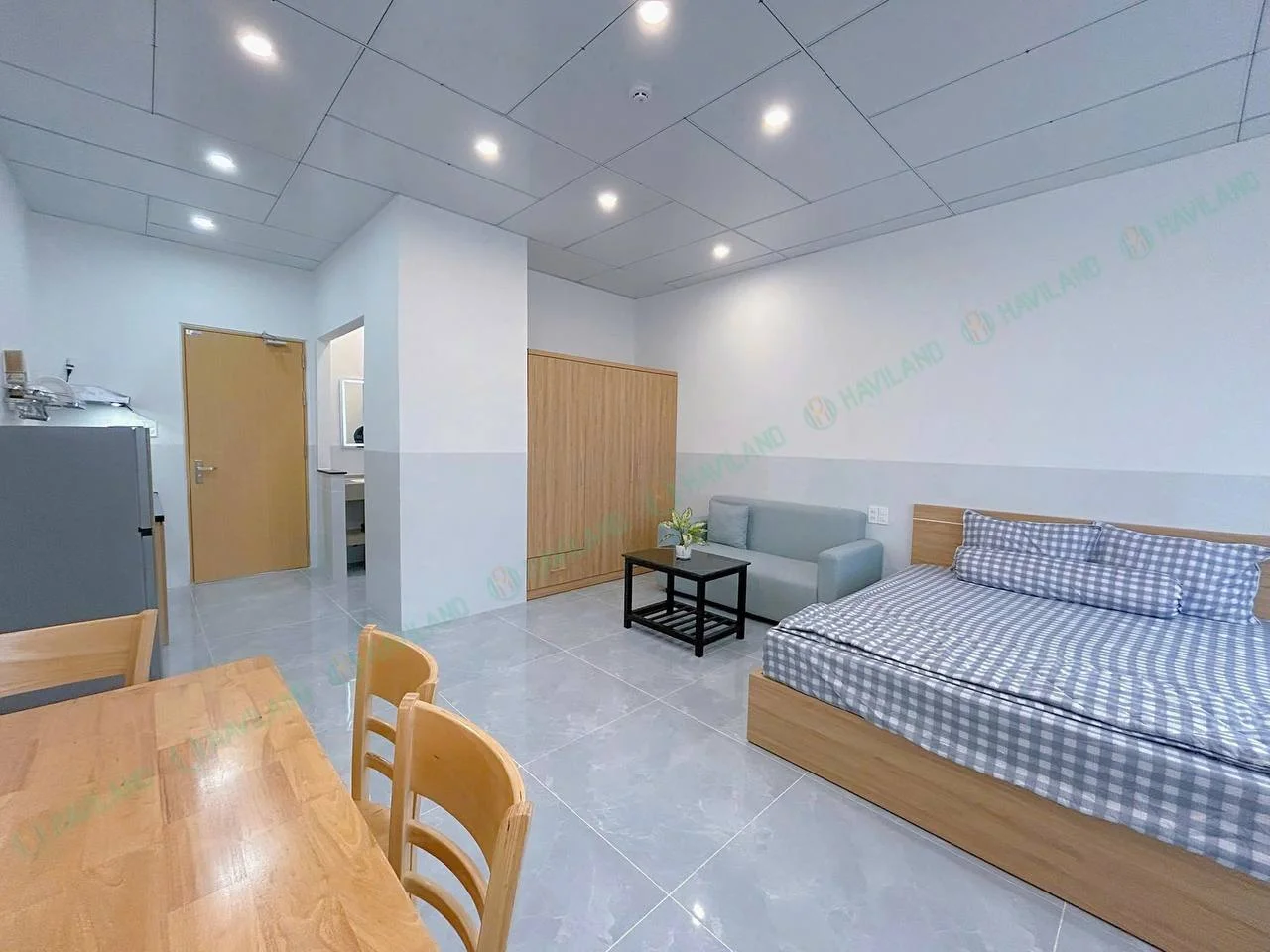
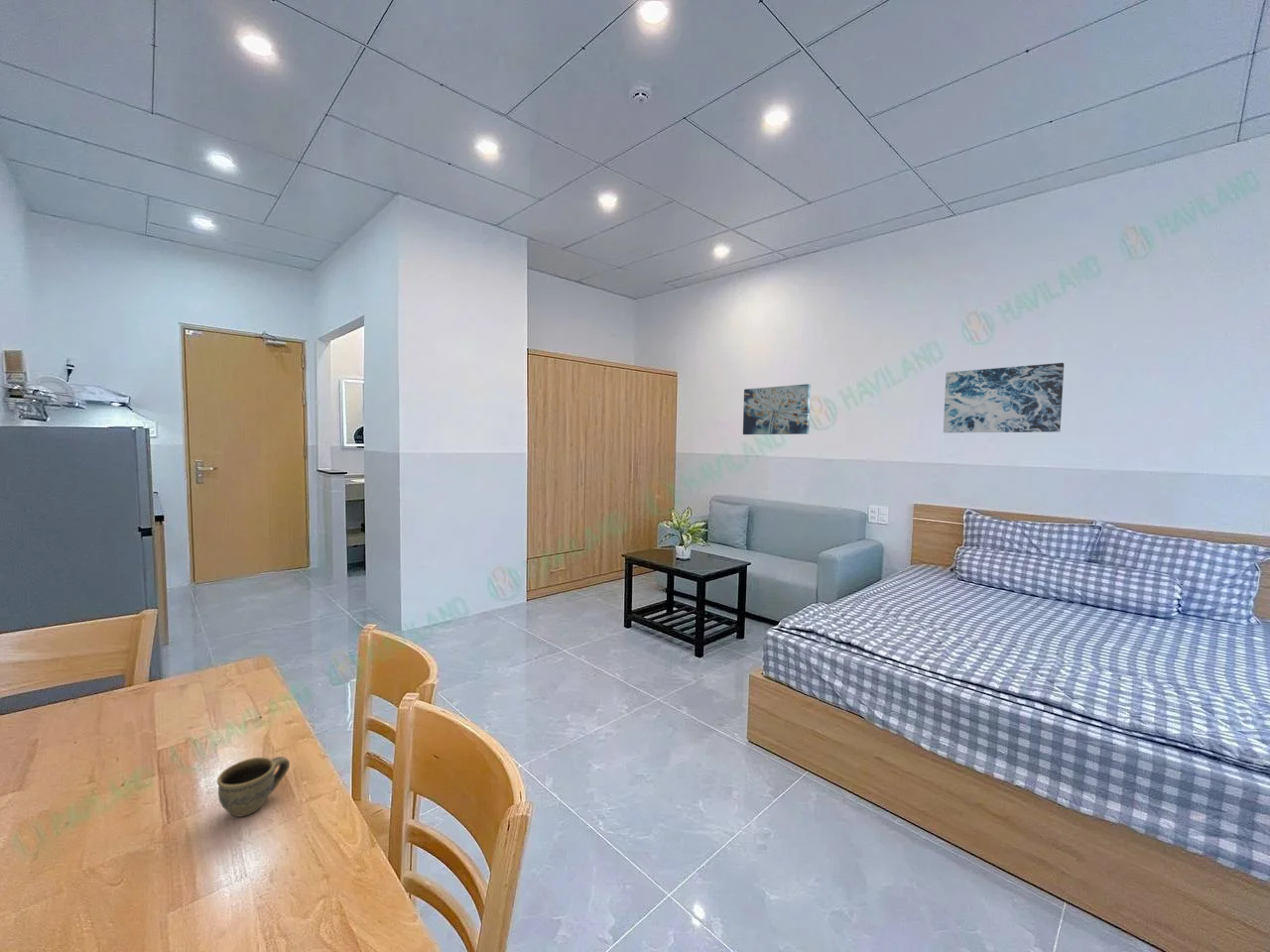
+ wall art (775, 411)
+ wall art (999, 400)
+ cup (257, 784)
